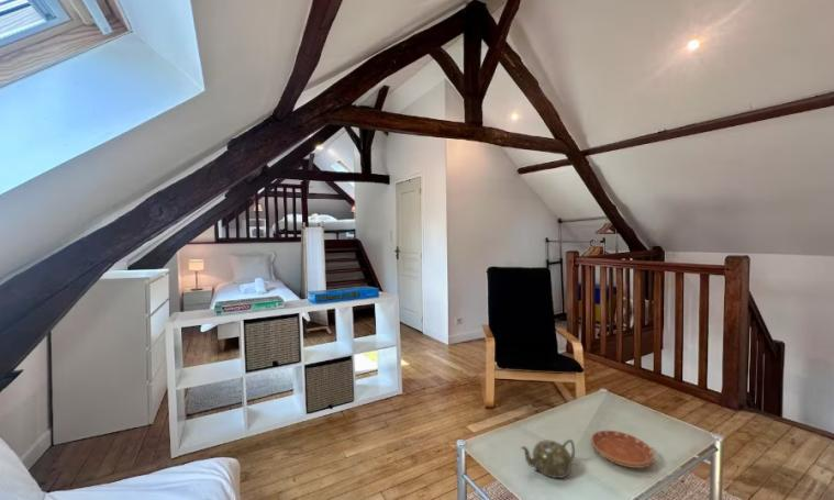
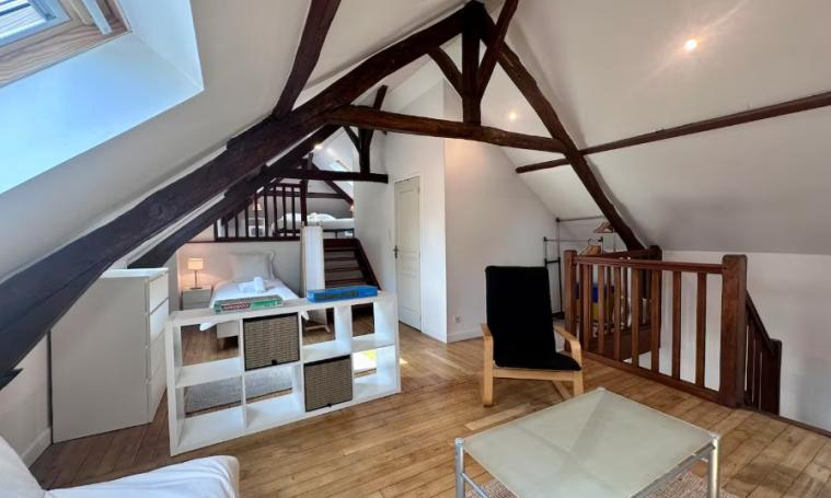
- saucer (621, 448)
- teapot (548, 454)
